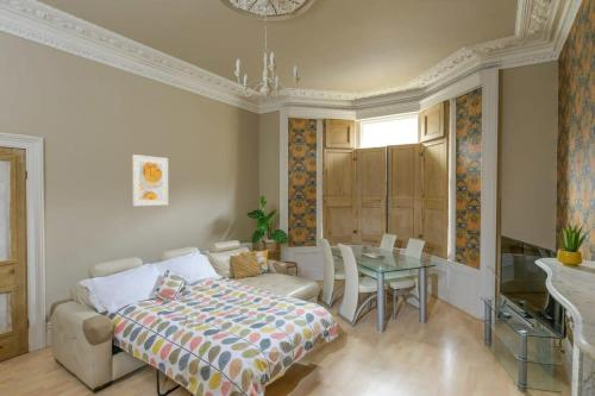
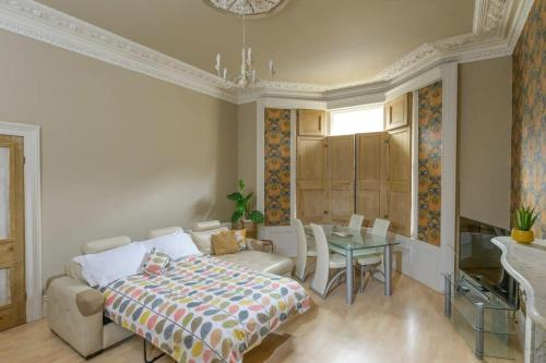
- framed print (151, 181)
